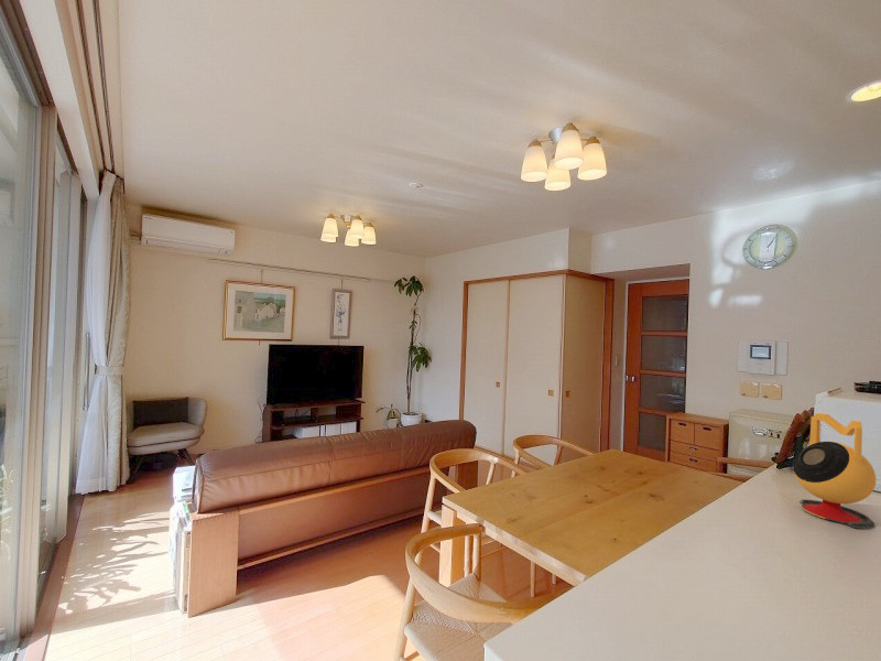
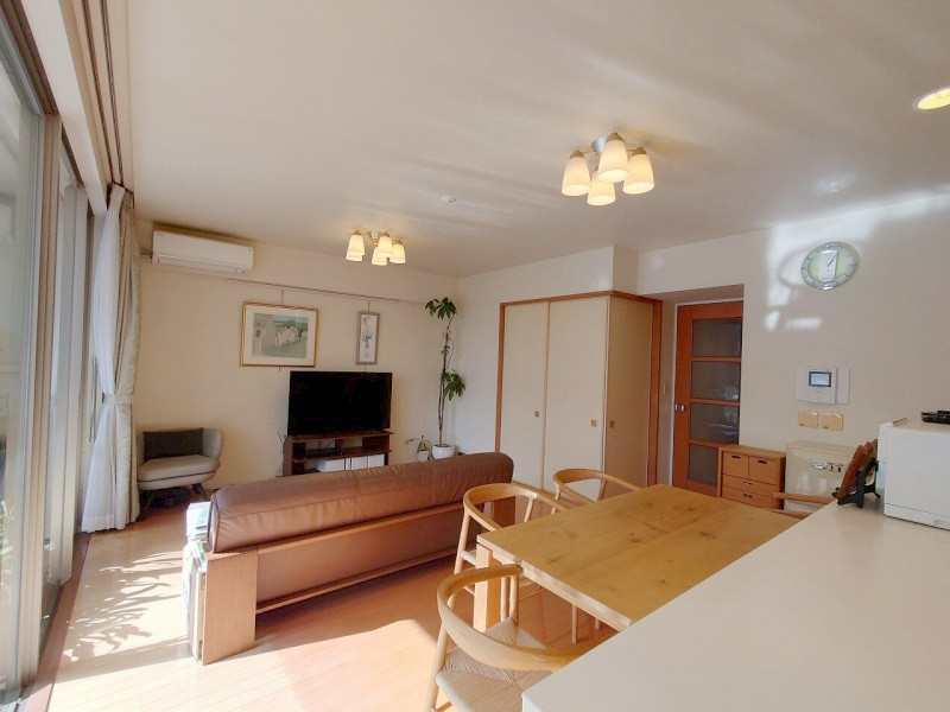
- kettle (833, 465)
